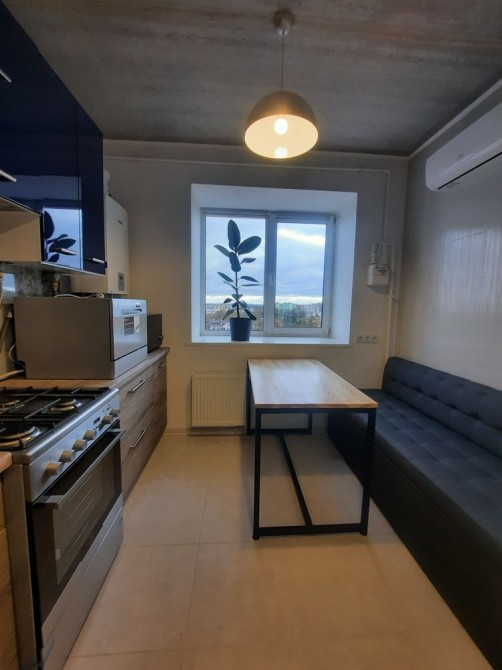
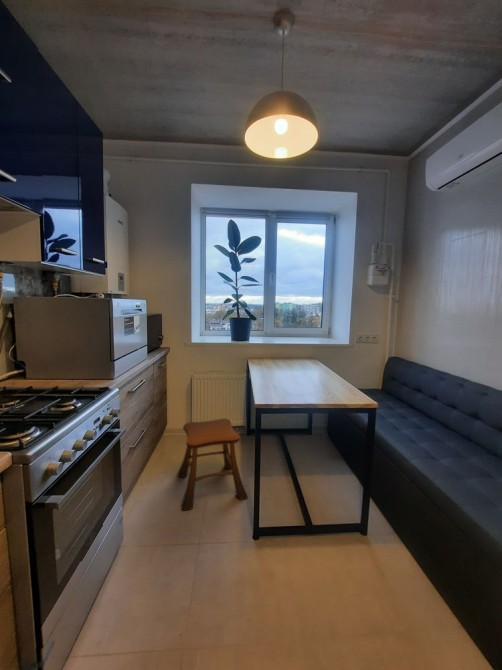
+ stool (210, 454)
